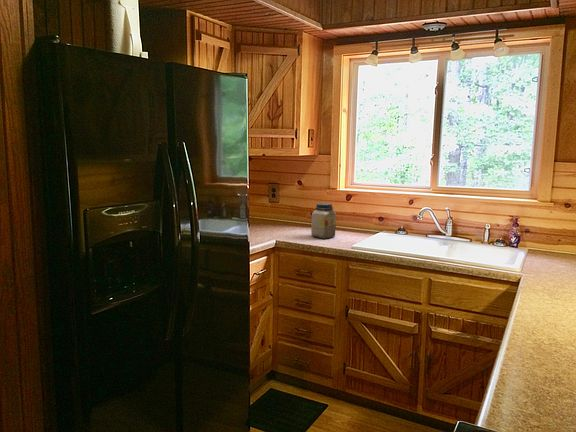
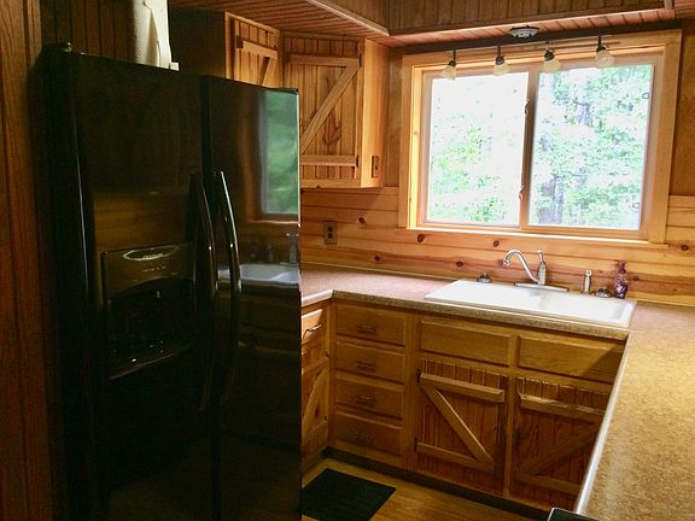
- jar (323, 220)
